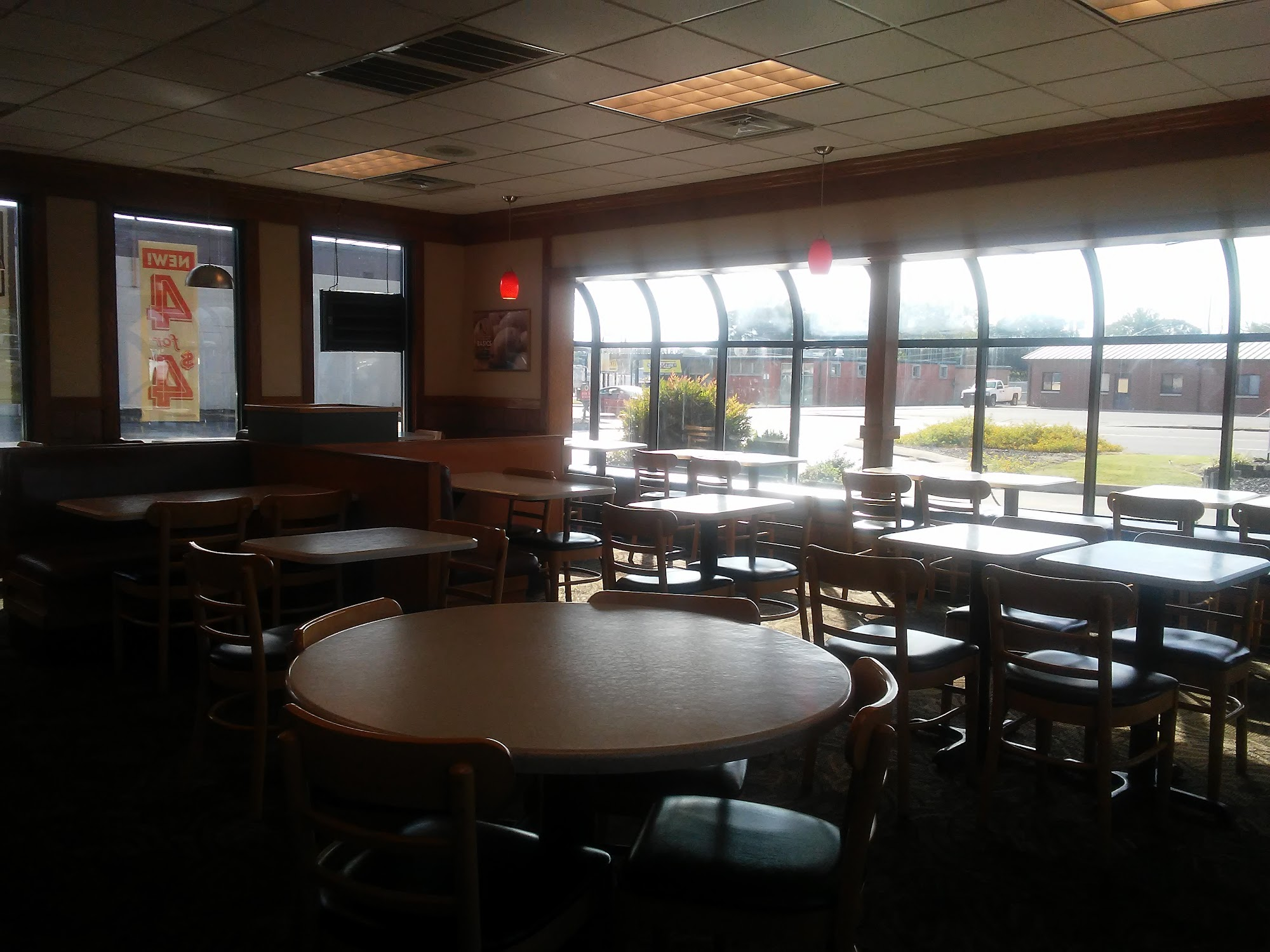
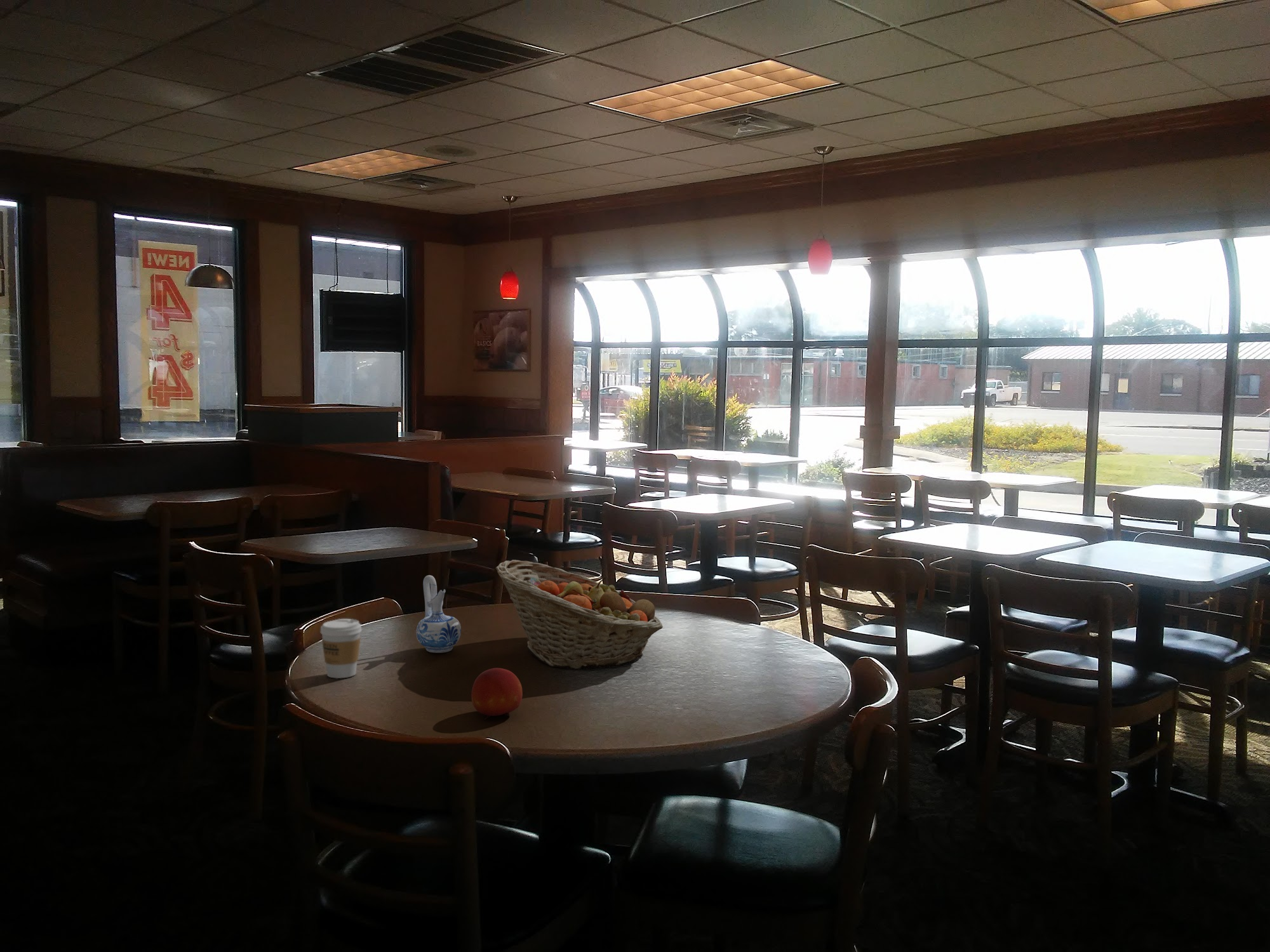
+ fruit basket (578, 609)
+ coffee cup (341, 647)
+ fruit (497, 691)
+ ceramic pitcher (438, 613)
